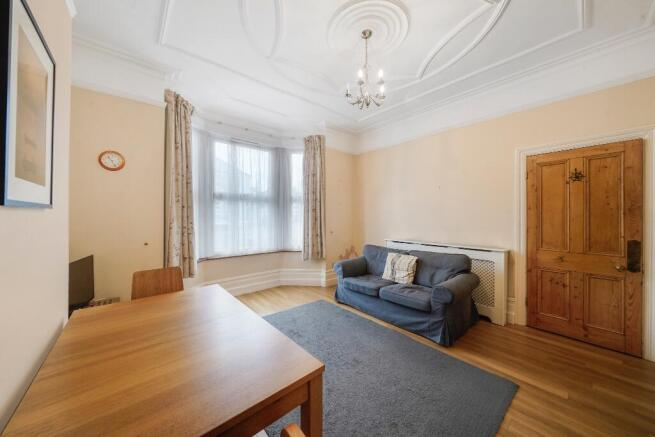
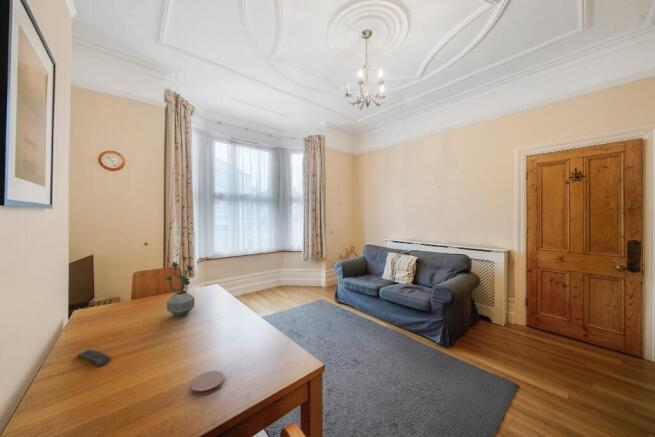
+ remote control (92, 356)
+ coaster (207, 382)
+ potted plant (180, 288)
